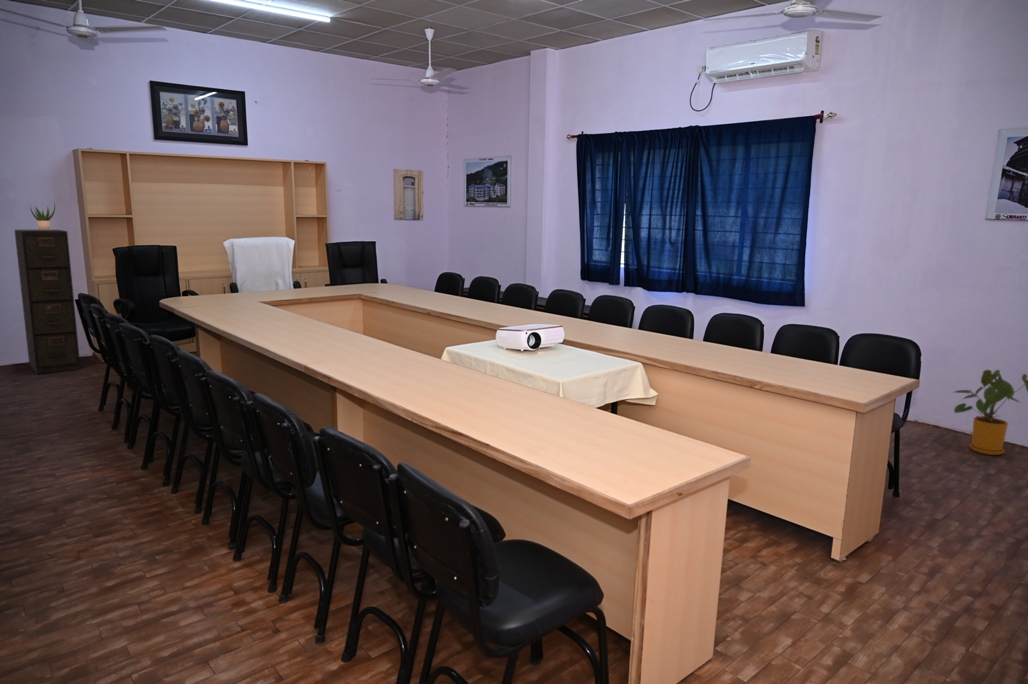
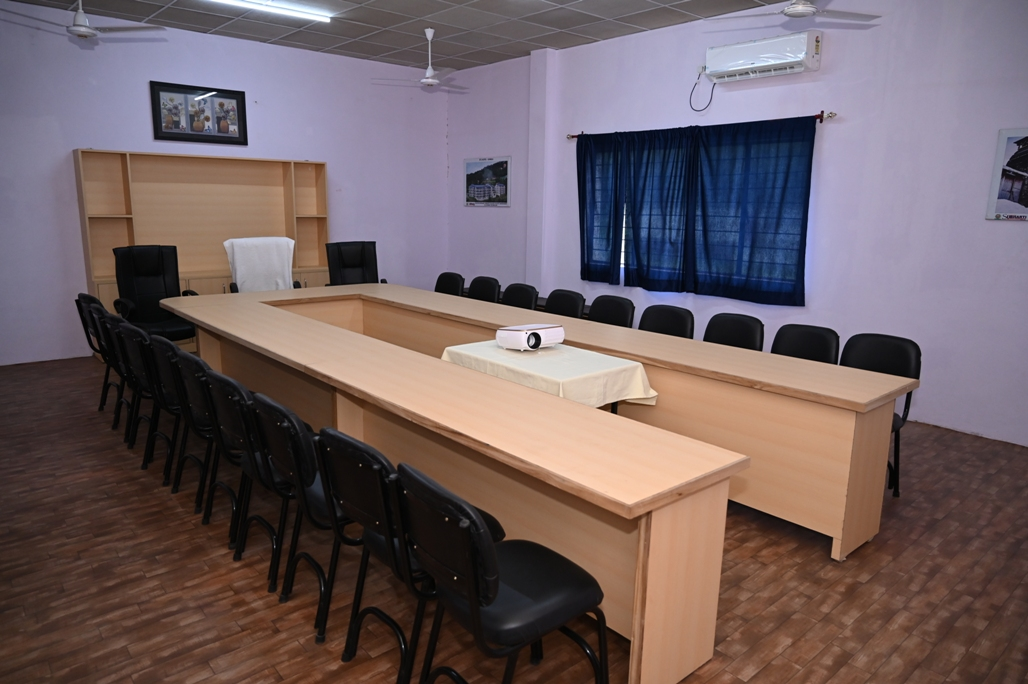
- wall art (408, 195)
- potted plant (43, 215)
- house plant (989, 412)
- filing cabinet (47, 299)
